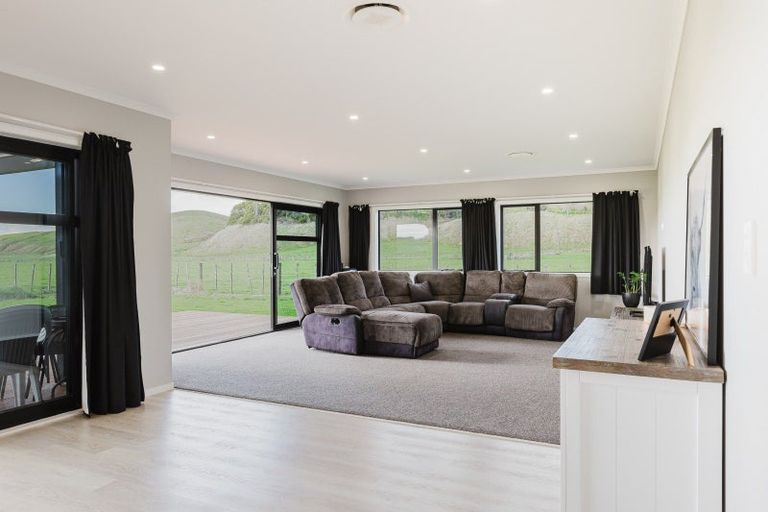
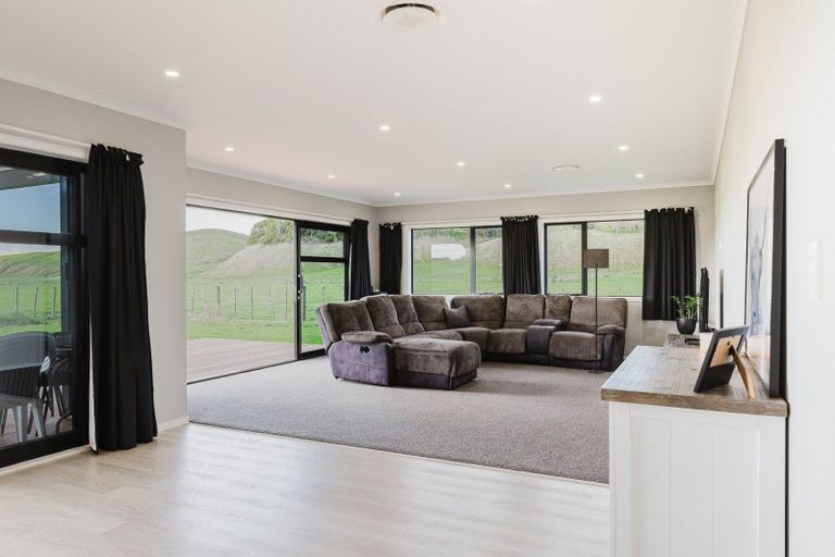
+ floor lamp (596, 310)
